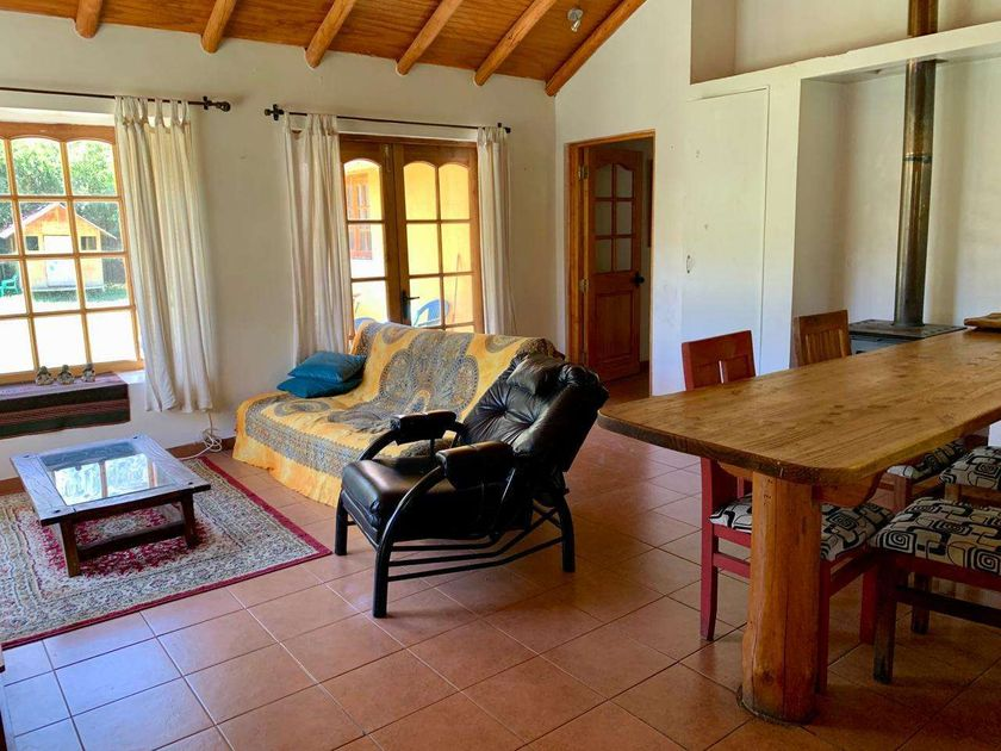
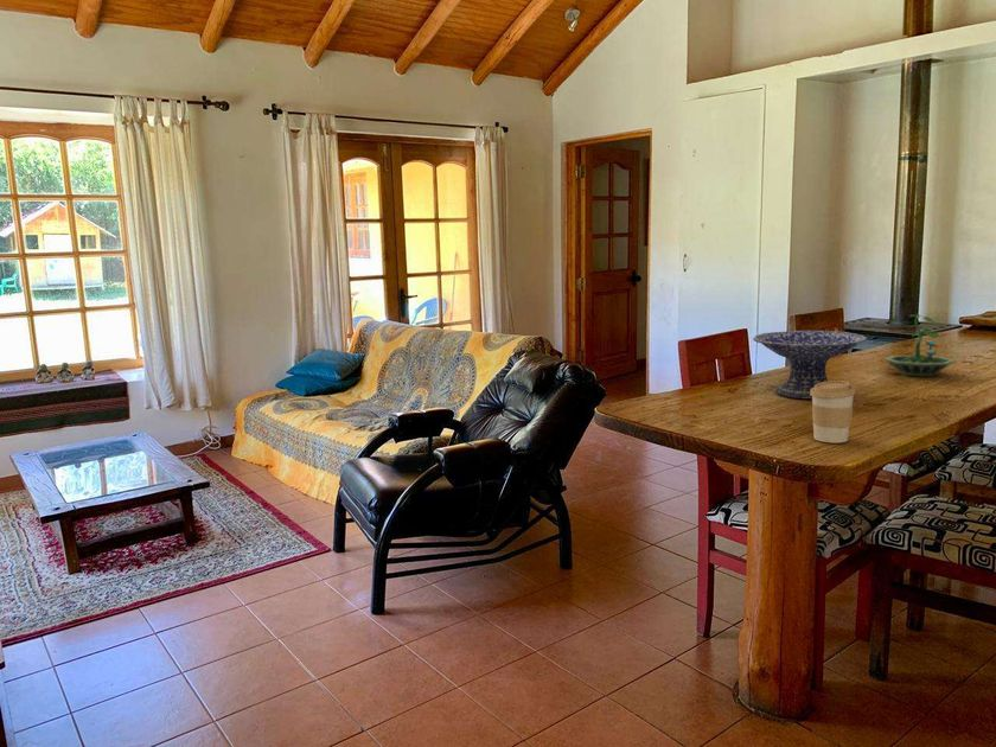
+ coffee cup (831, 410)
+ terrarium (918, 326)
+ decorative bowl (807, 364)
